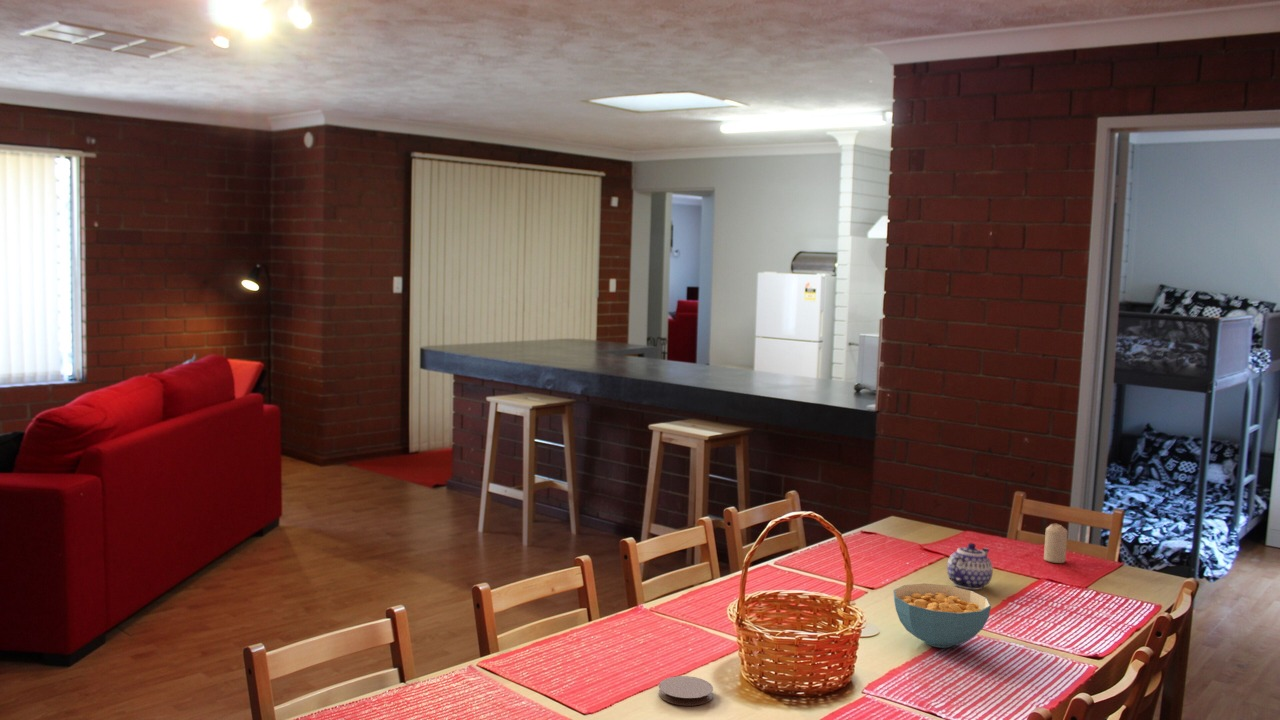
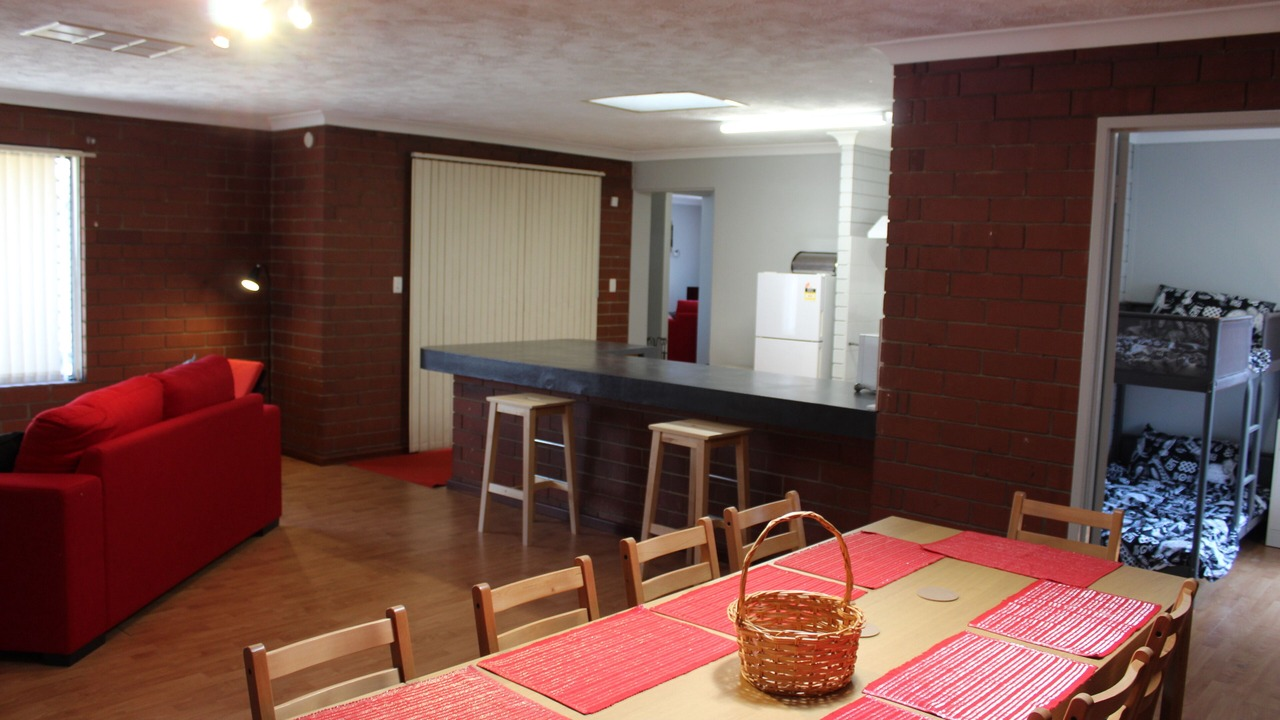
- coaster (685, 690)
- teapot (969, 564)
- candle (1055, 542)
- cereal bowl (939, 620)
